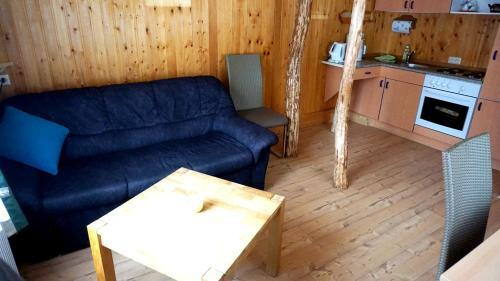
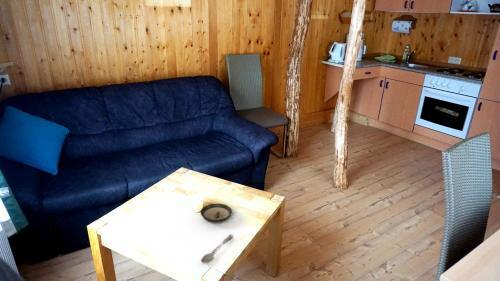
+ saucer (216, 214)
+ soupspoon (217, 248)
